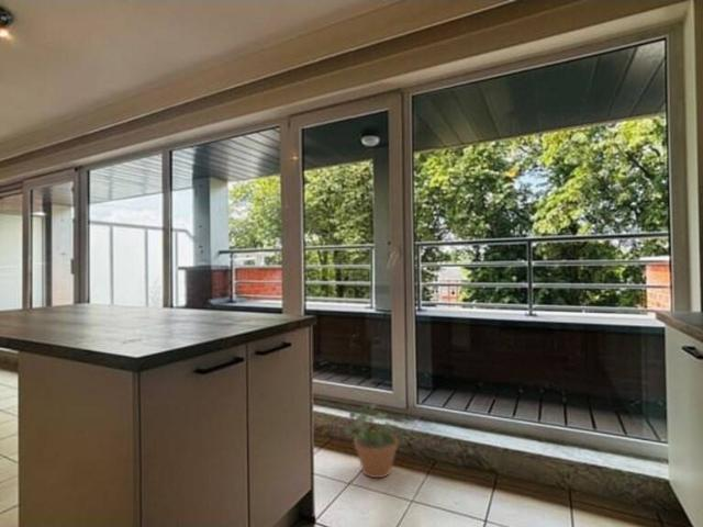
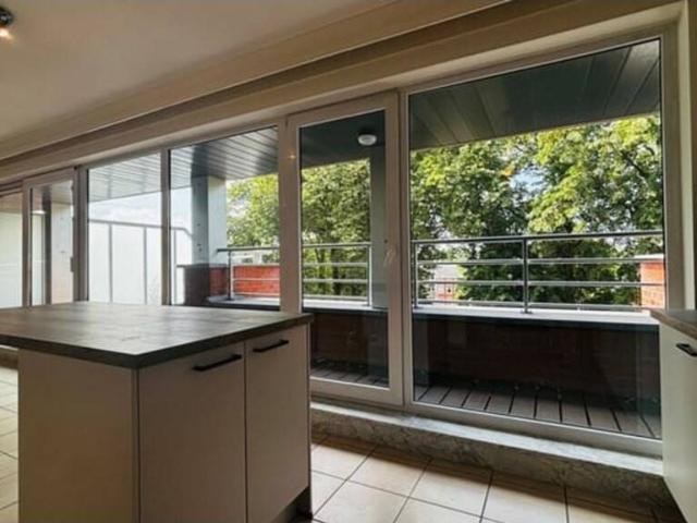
- potted plant (381, 440)
